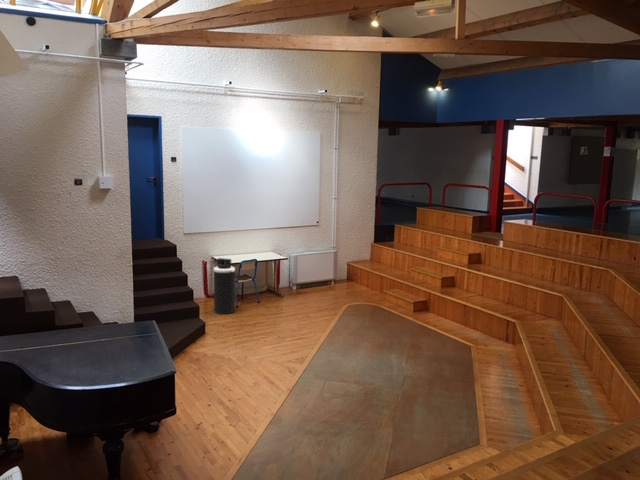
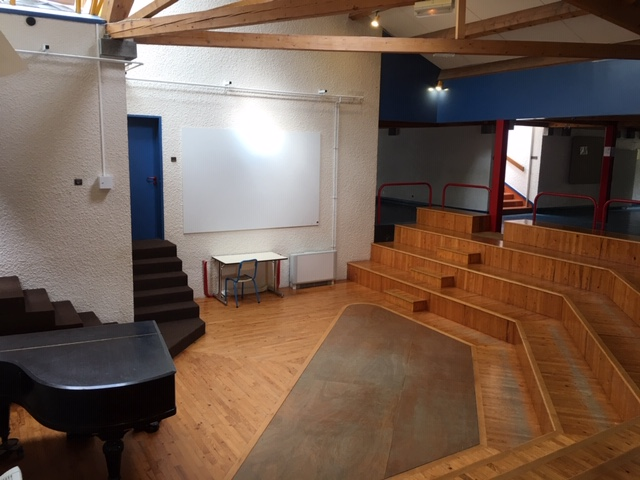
- trash can (224, 285)
